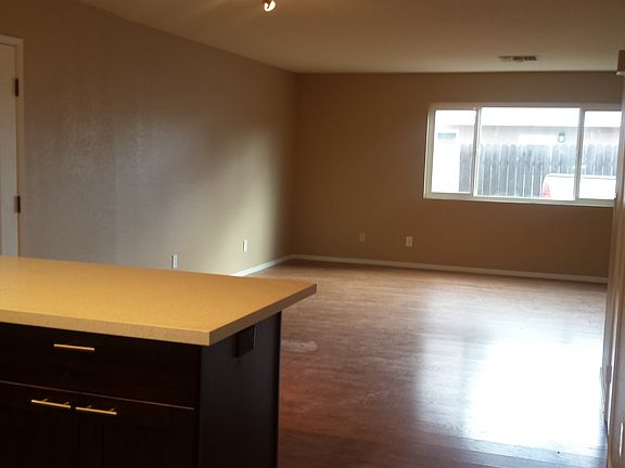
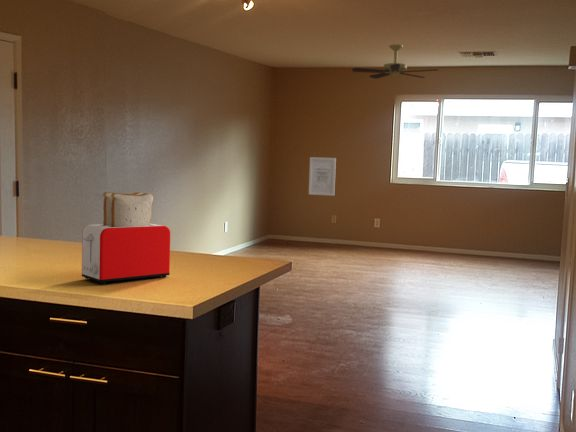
+ toaster (124, 235)
+ ceiling fan (394, 60)
+ wall art (322, 176)
